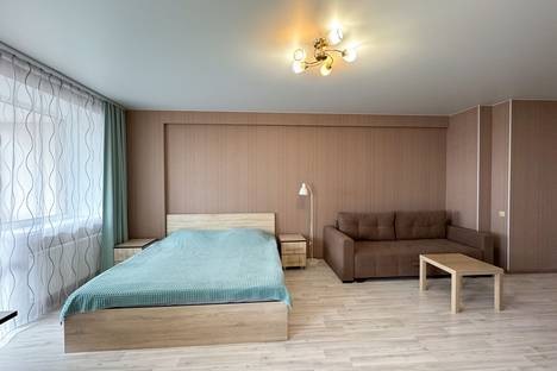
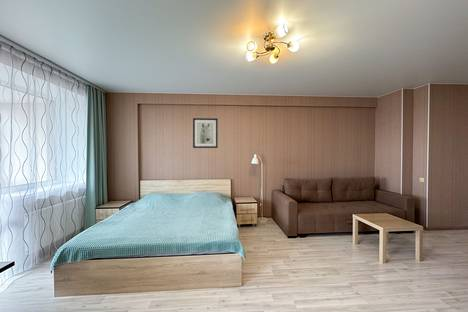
+ wall art (205, 133)
